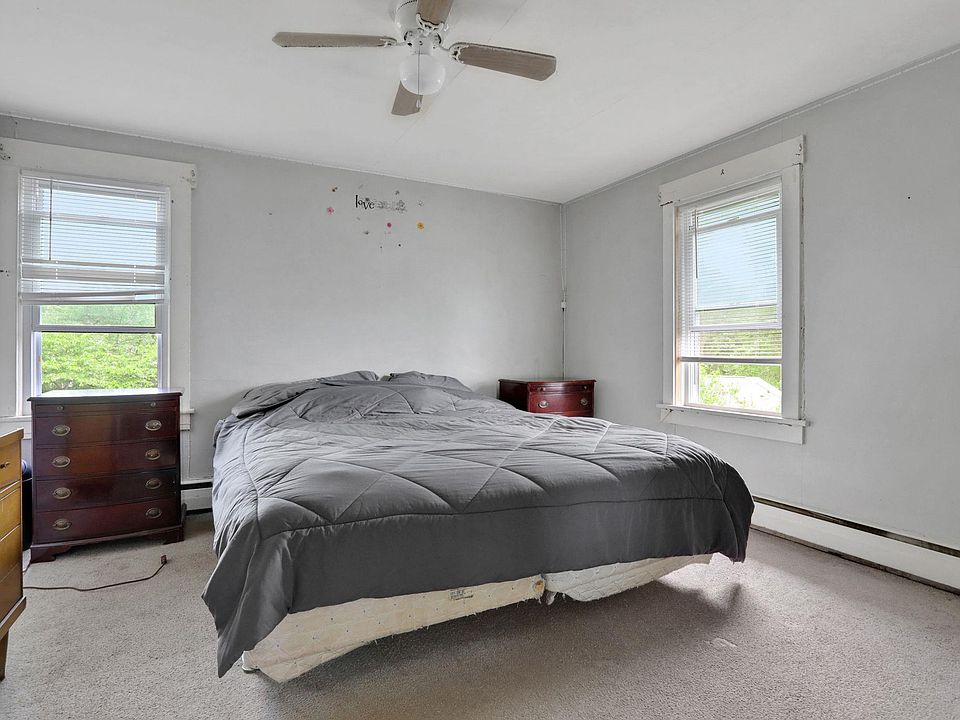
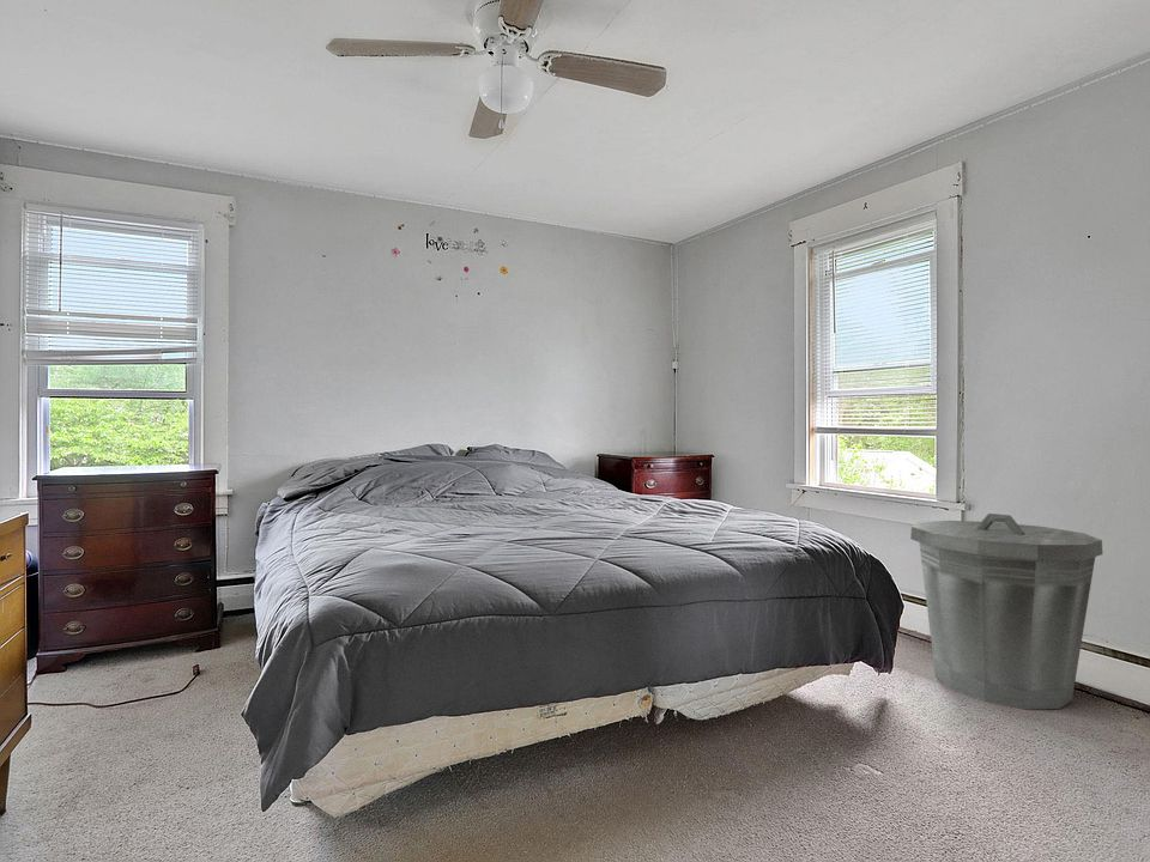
+ trash can (1000, 599)
